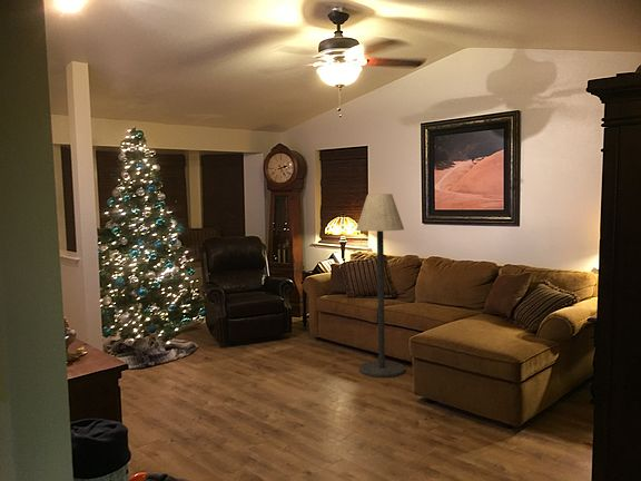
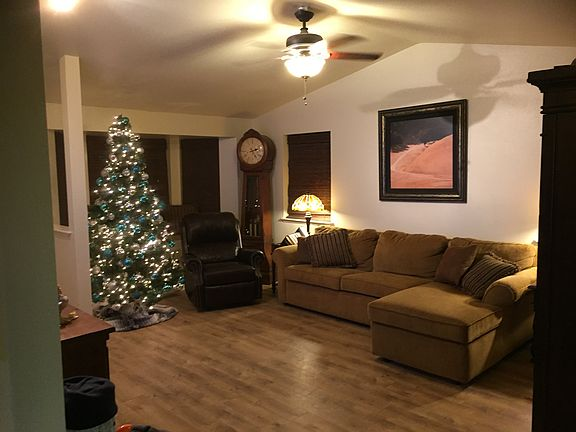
- floor lamp (381, 283)
